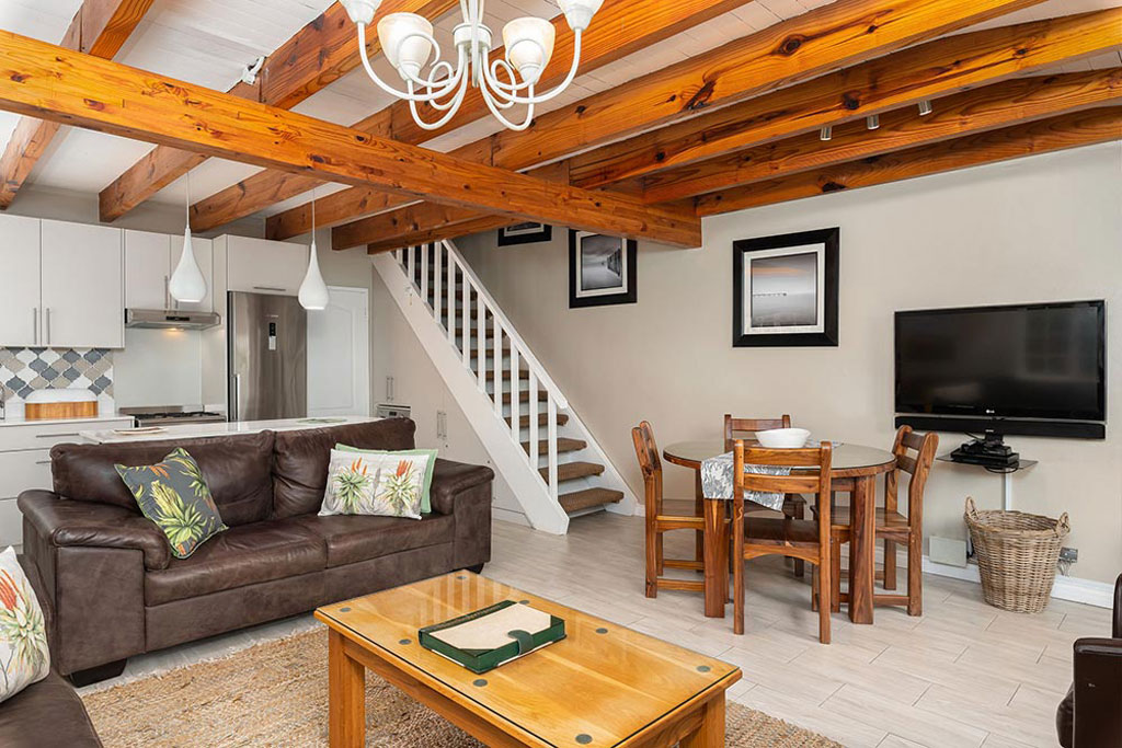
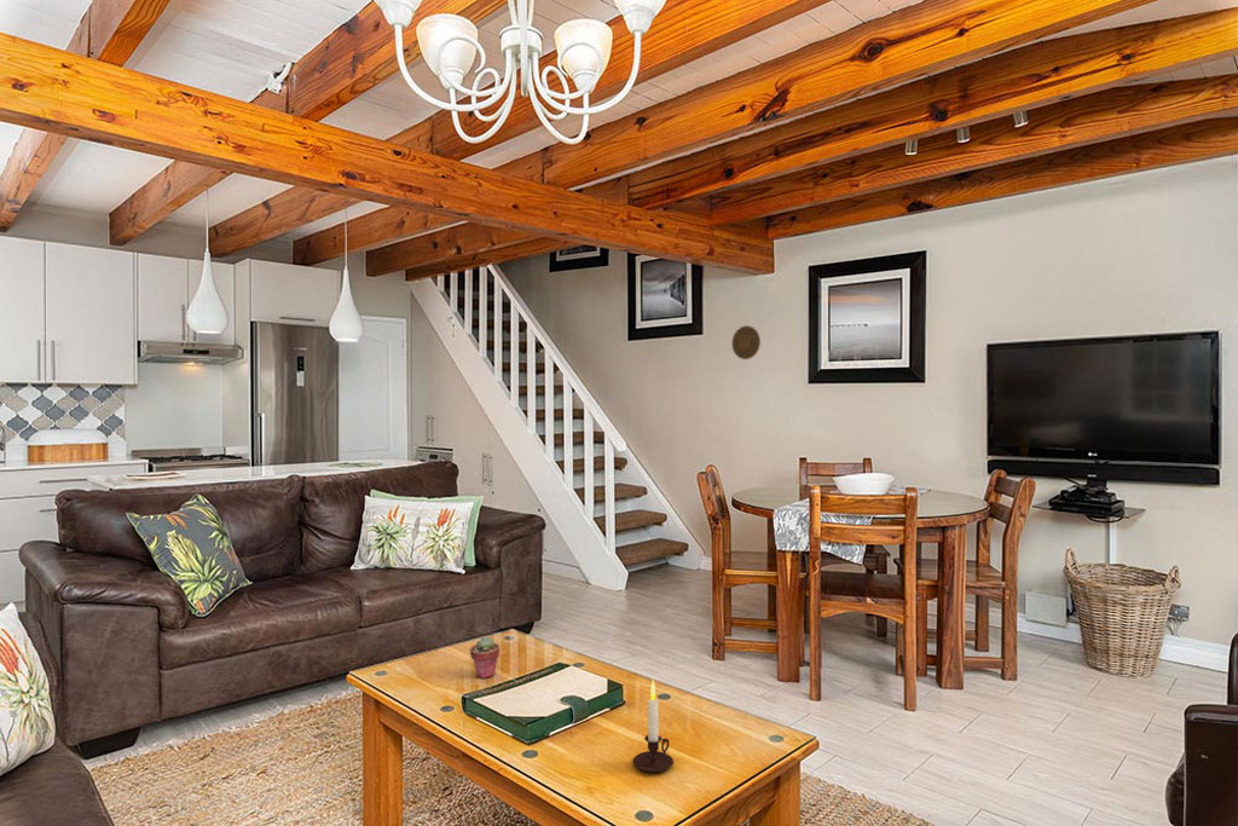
+ decorative plate (745, 342)
+ potted succulent (485, 654)
+ candle (655, 720)
